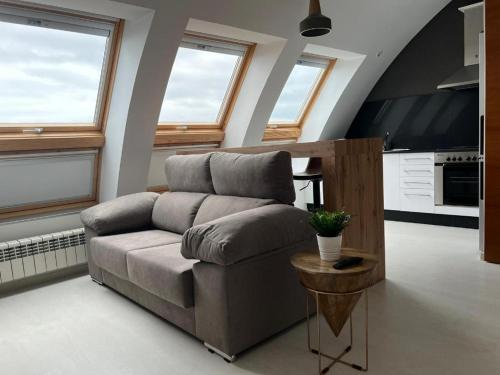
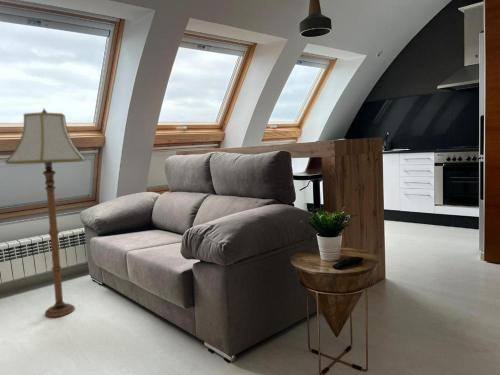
+ floor lamp (52, 211)
